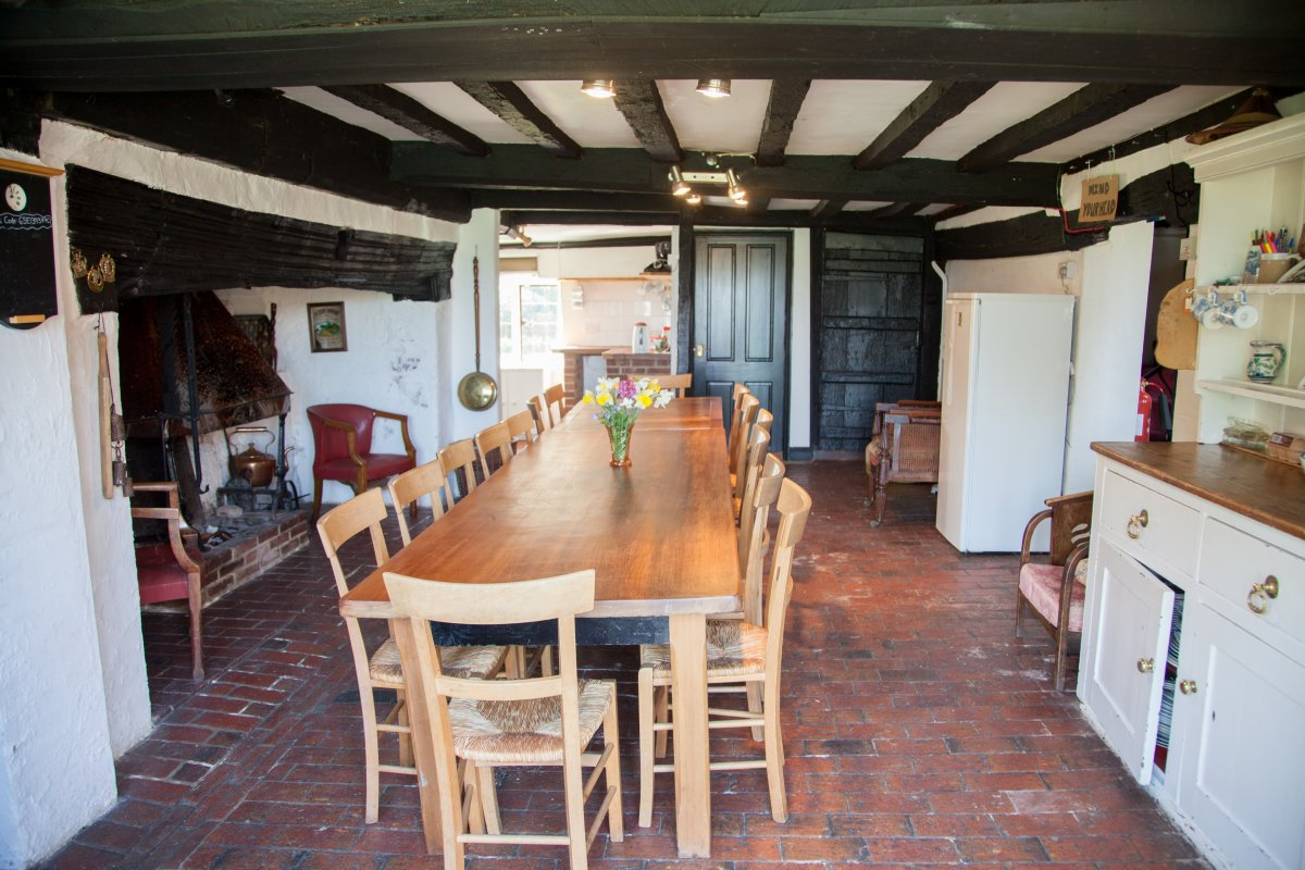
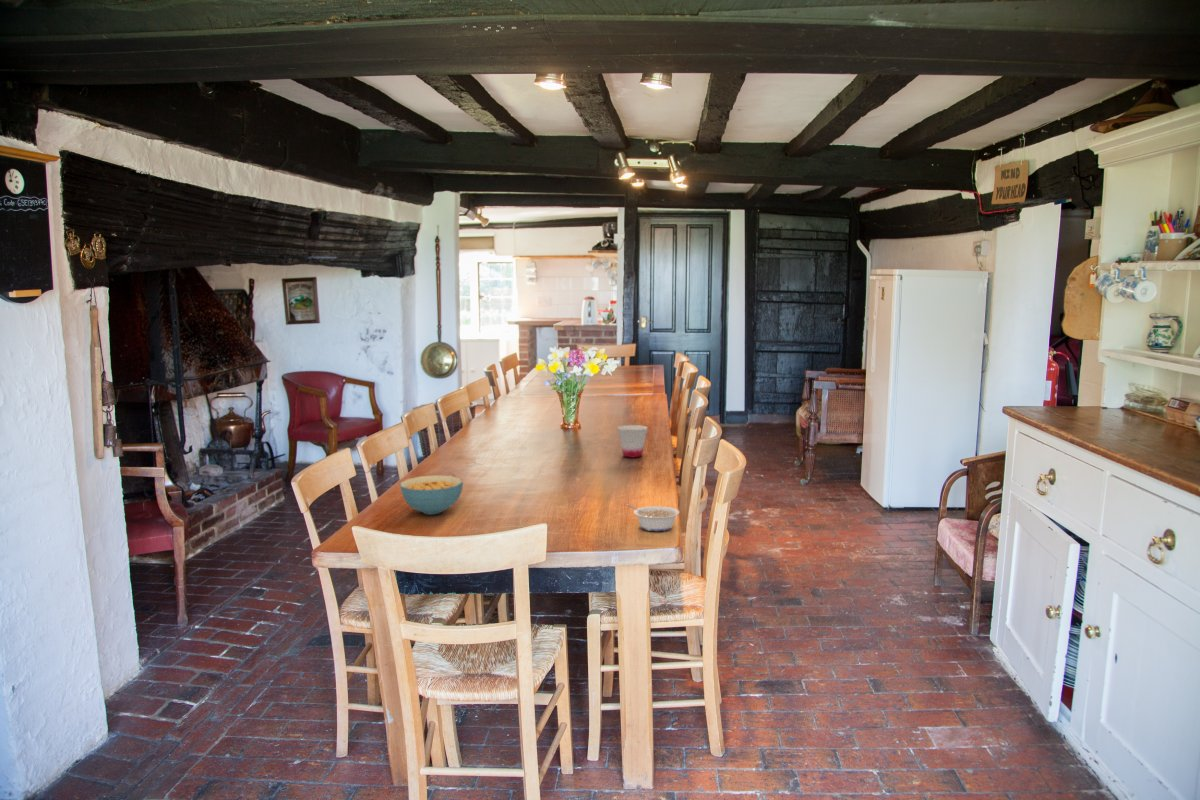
+ cereal bowl (432, 497)
+ cup (632, 441)
+ legume (654, 517)
